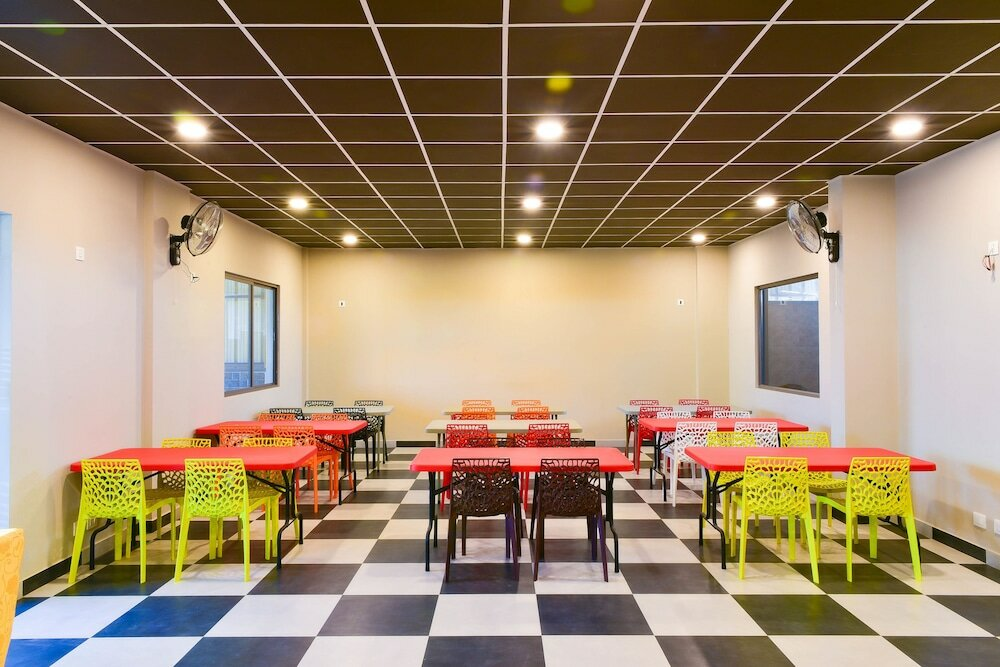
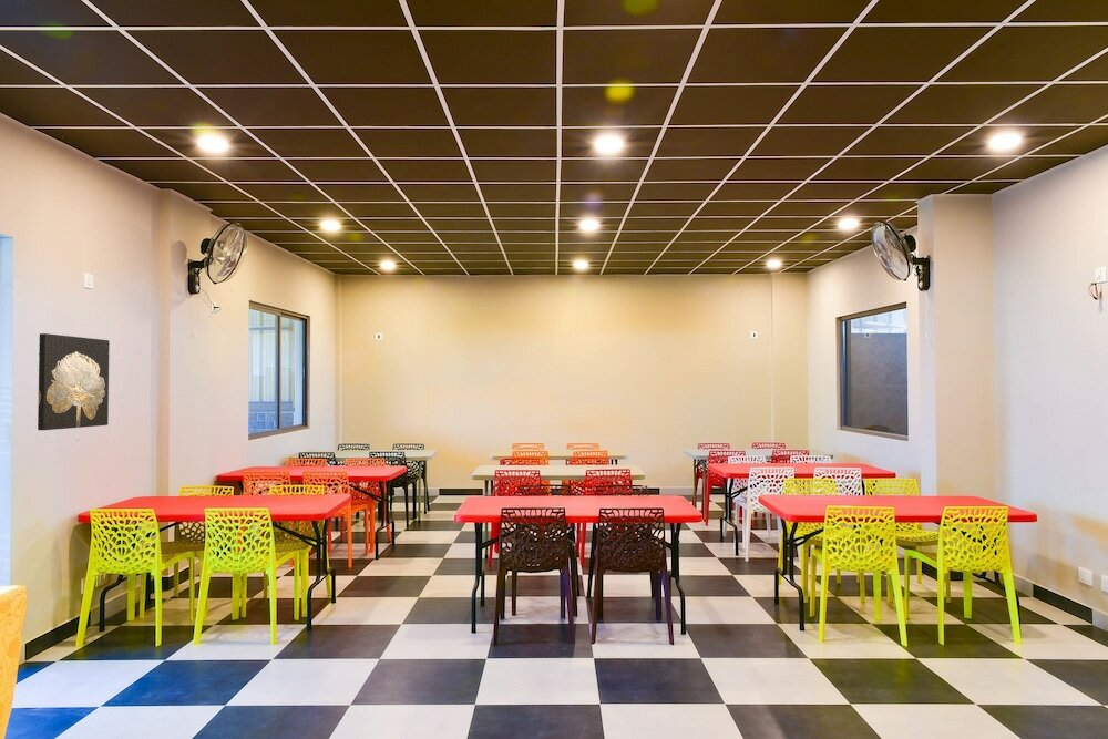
+ wall art (75, 382)
